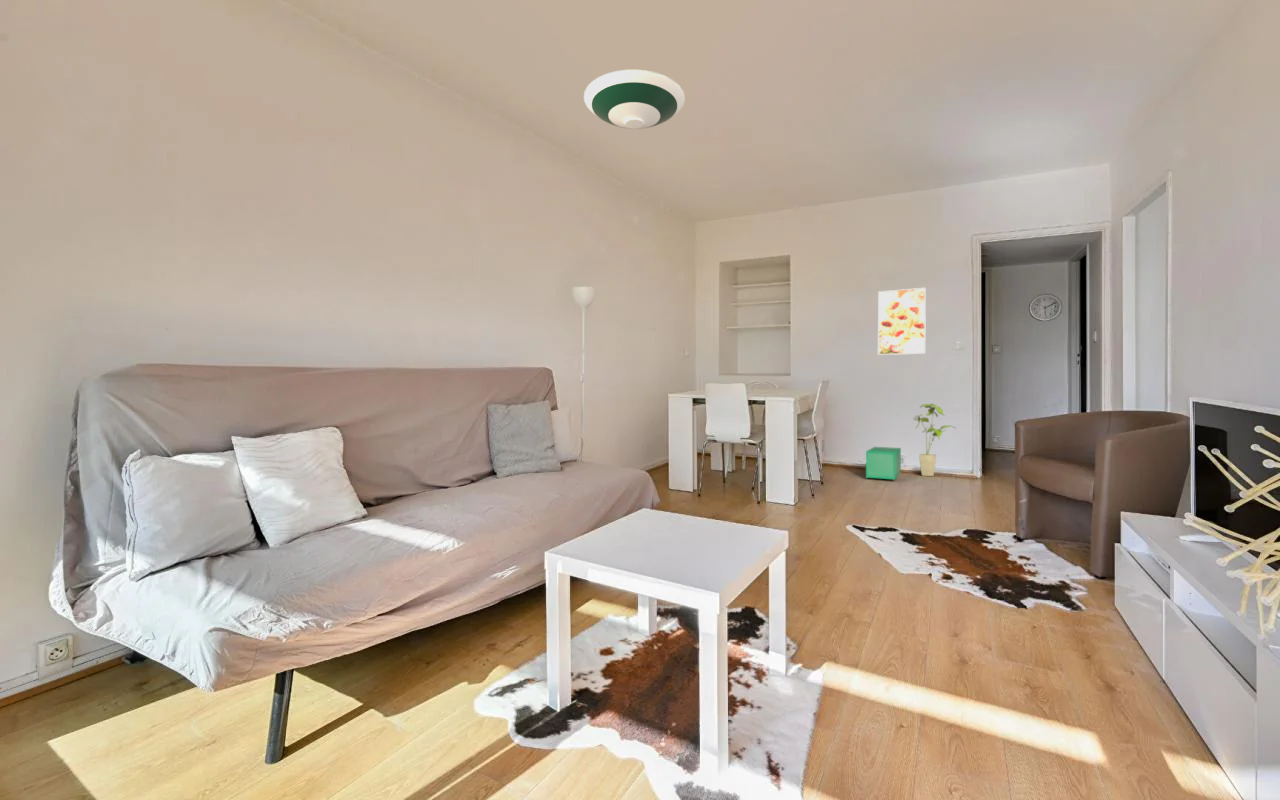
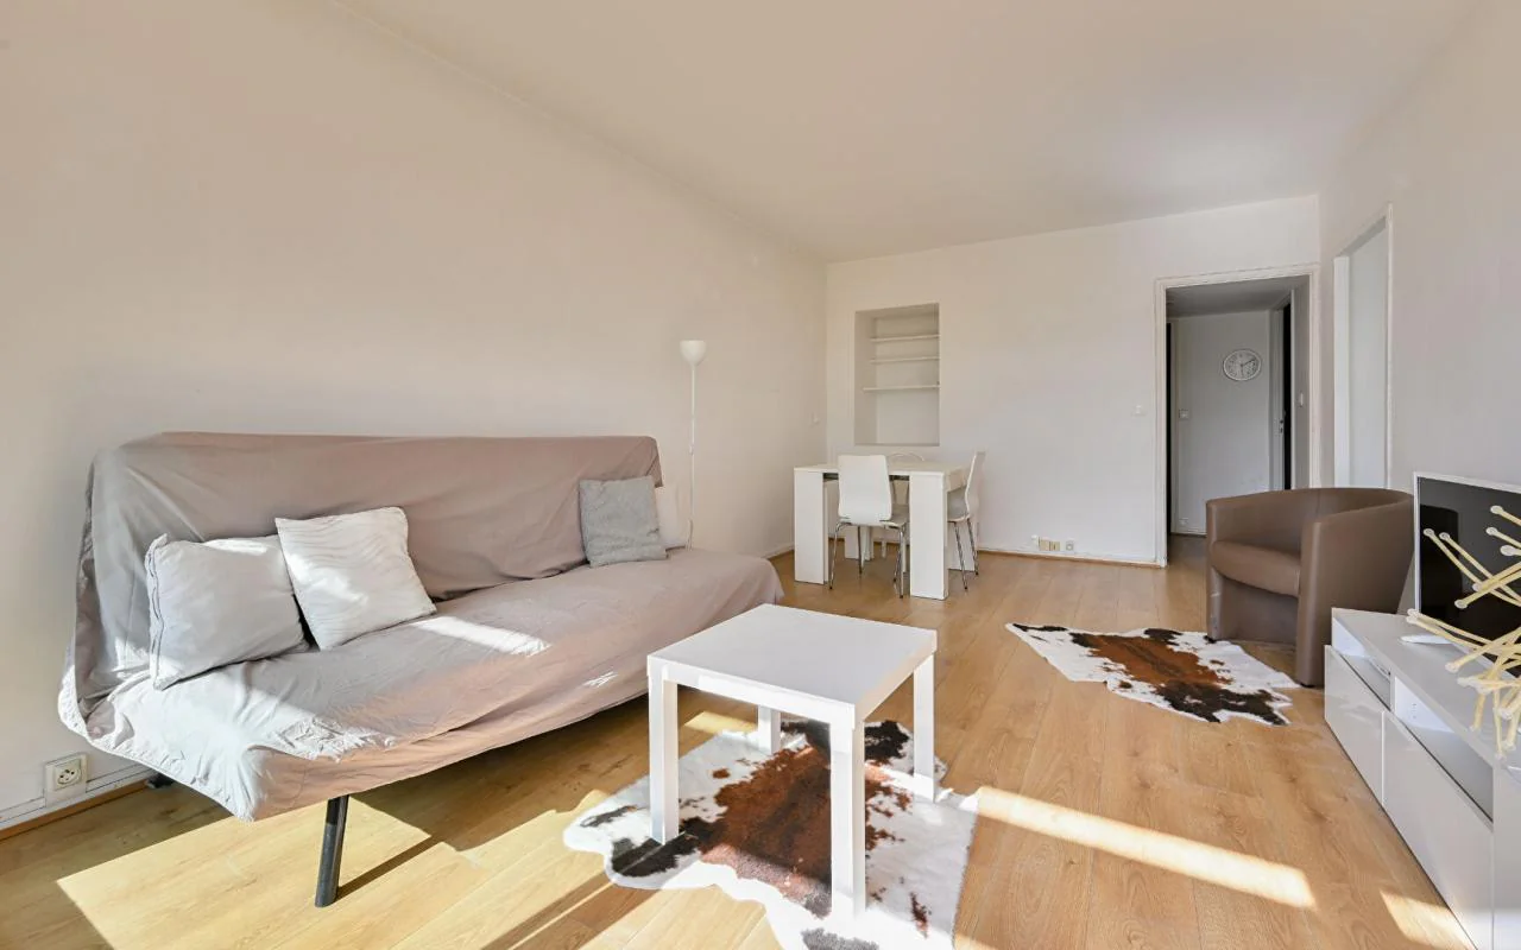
- storage bin (884, 462)
- house plant (933, 439)
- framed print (901, 322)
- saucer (634, 112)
